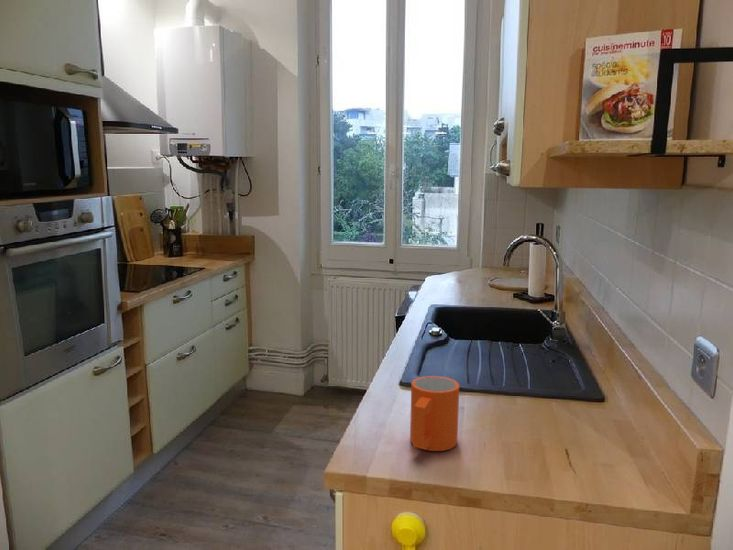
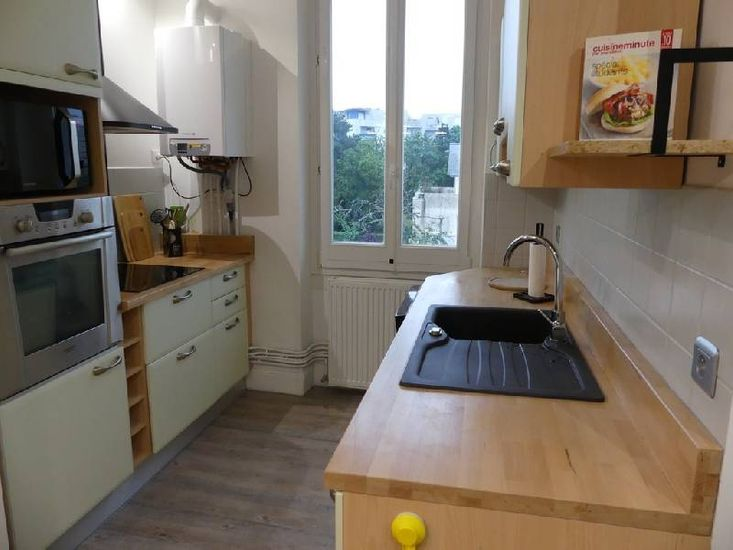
- mug (435, 415)
